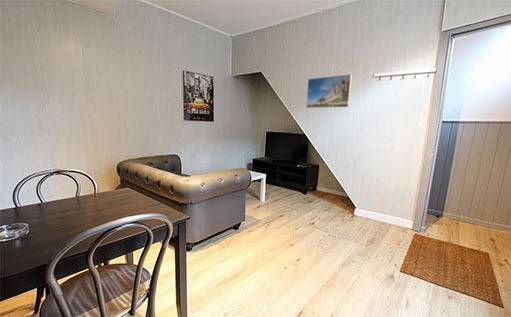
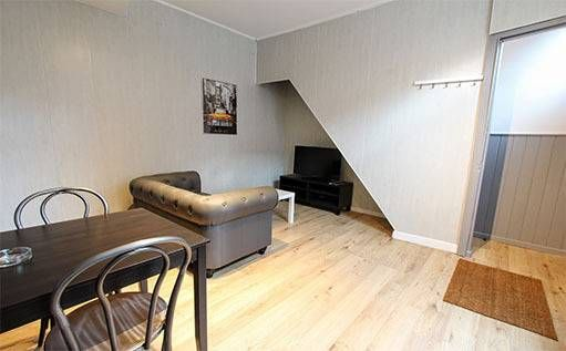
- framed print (327, 92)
